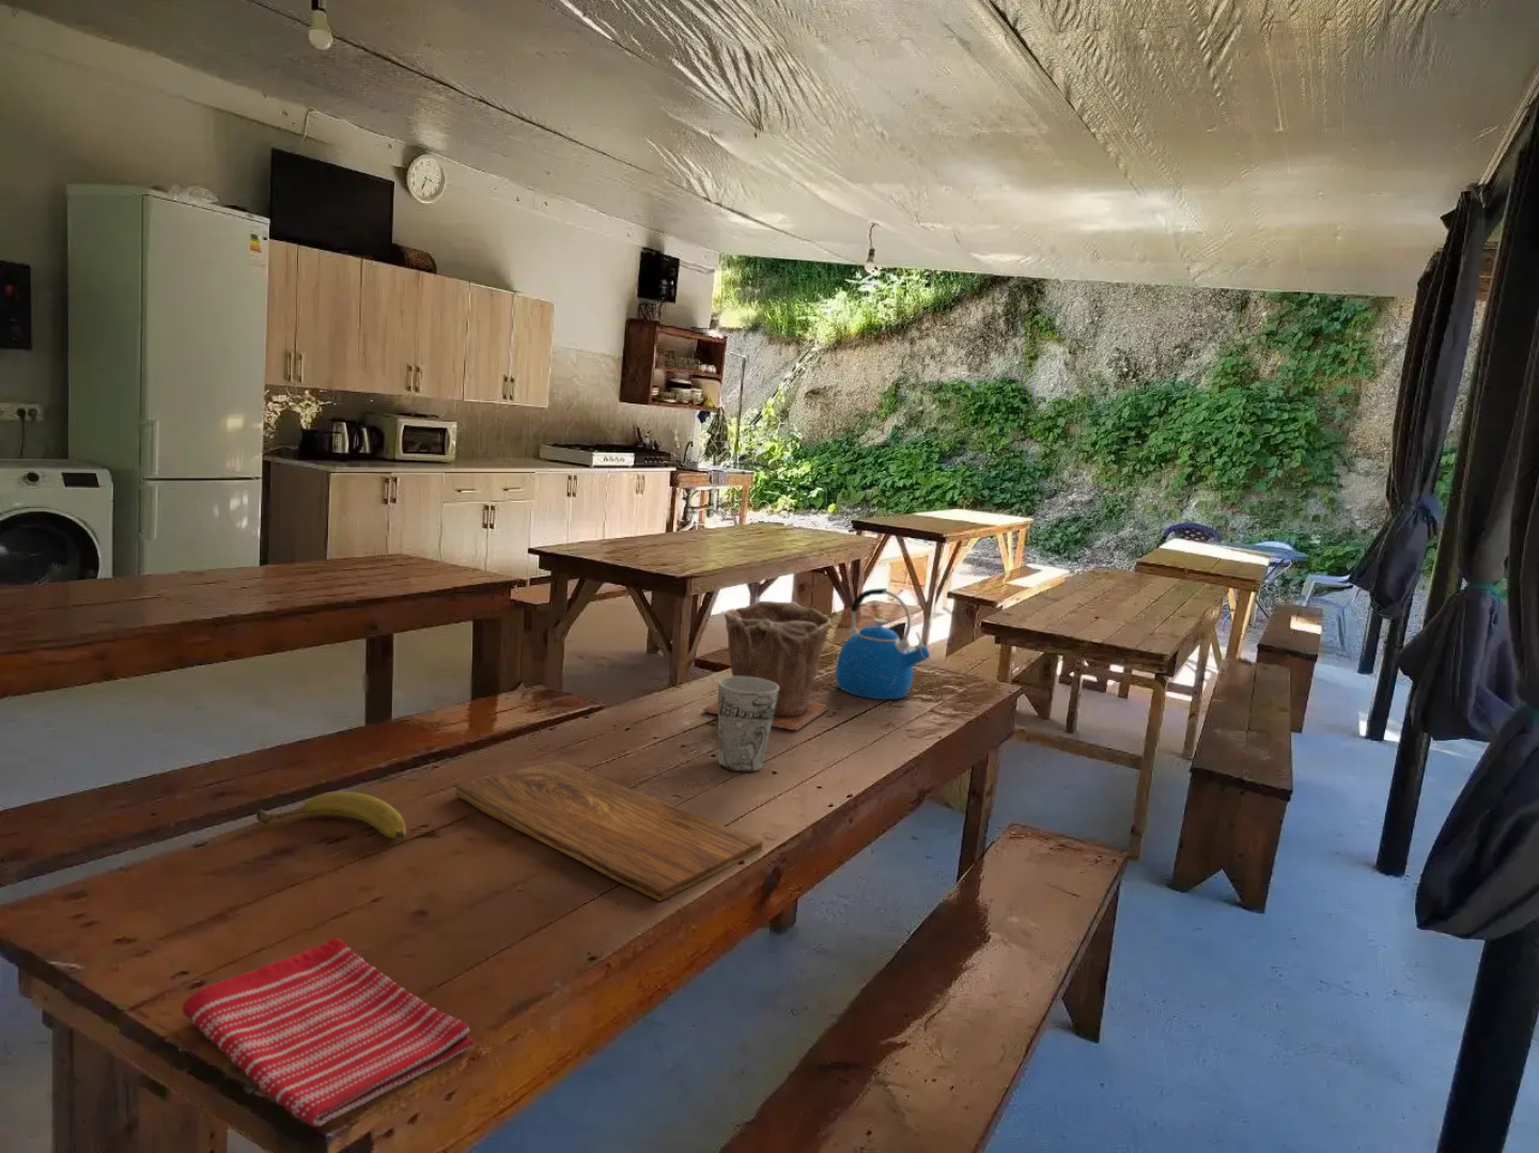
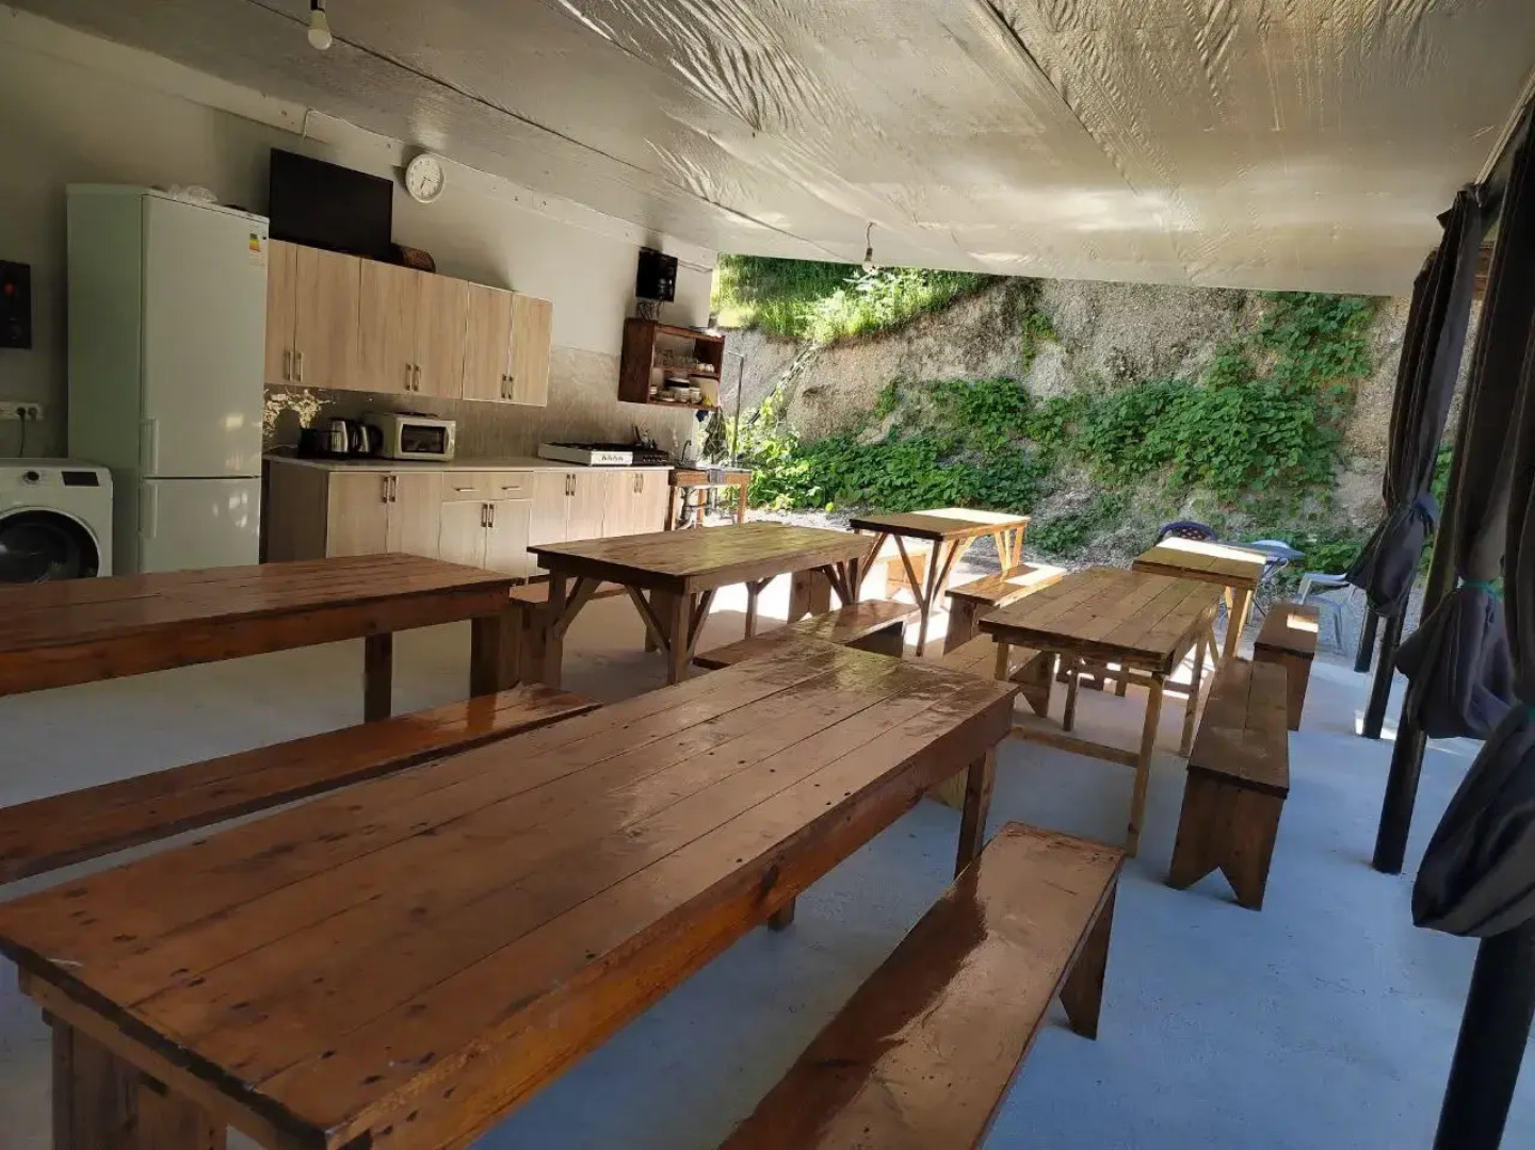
- fruit (342, 815)
- kettle (886, 642)
- cup (744, 724)
- cutting board (601, 819)
- plant pot (772, 660)
- dish towel (327, 1020)
